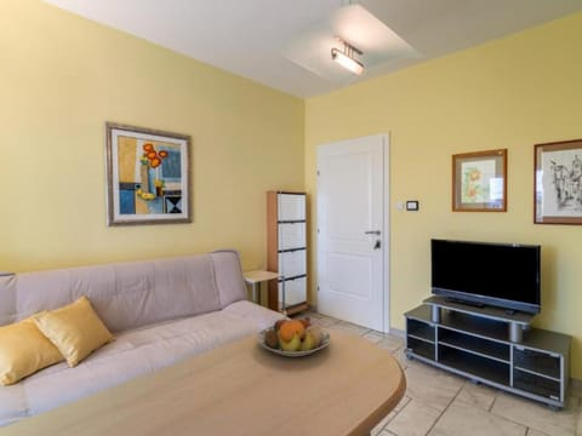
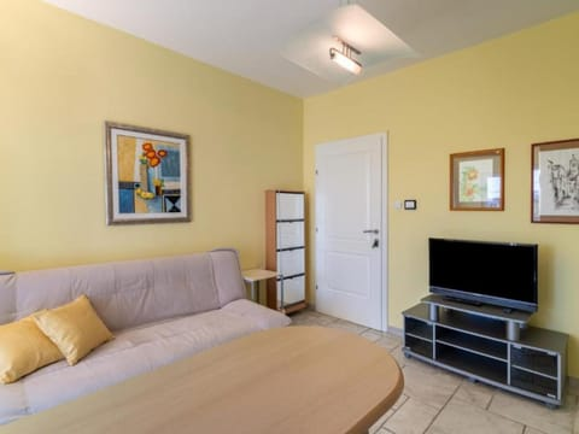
- fruit bowl (293, 333)
